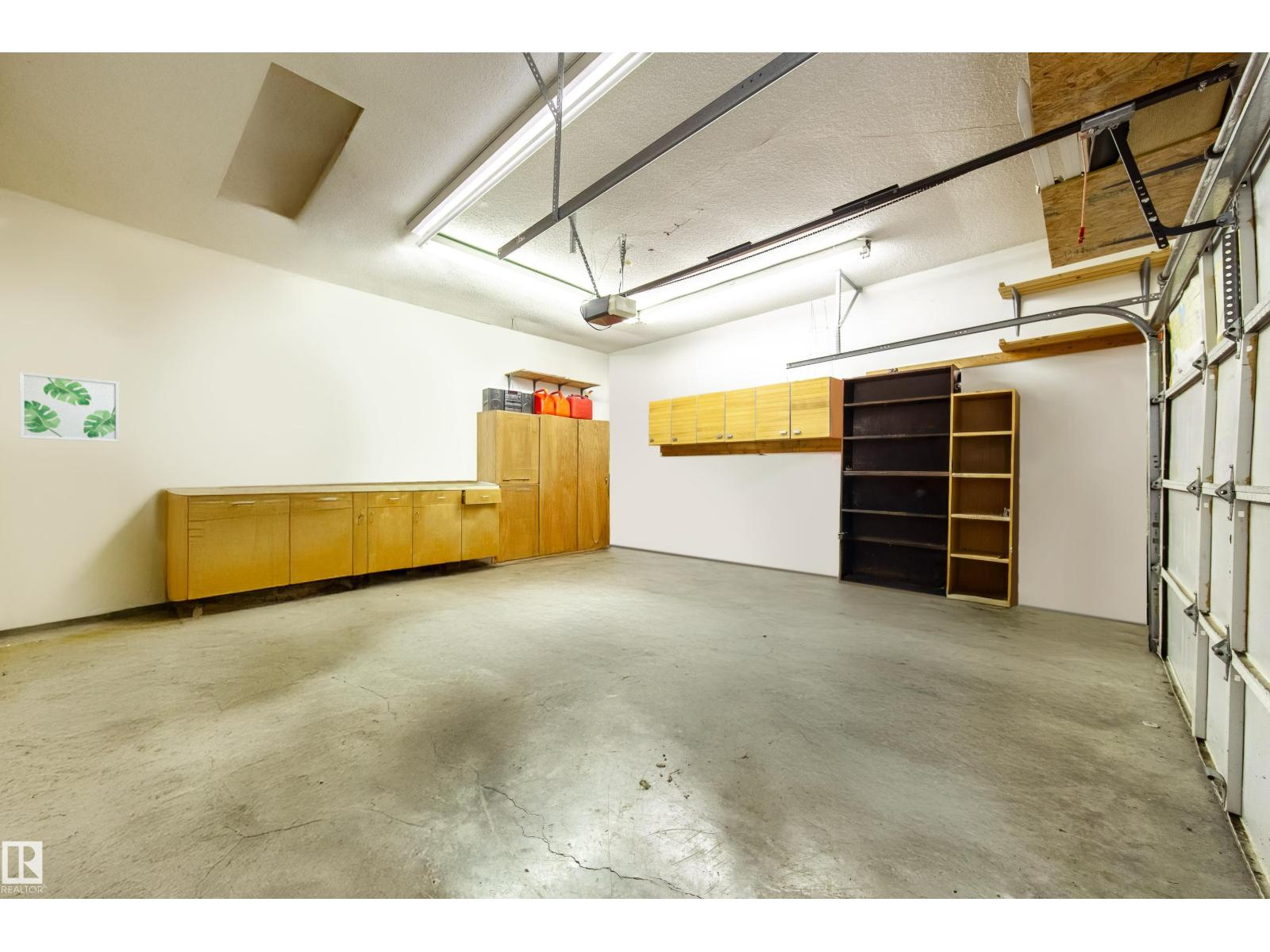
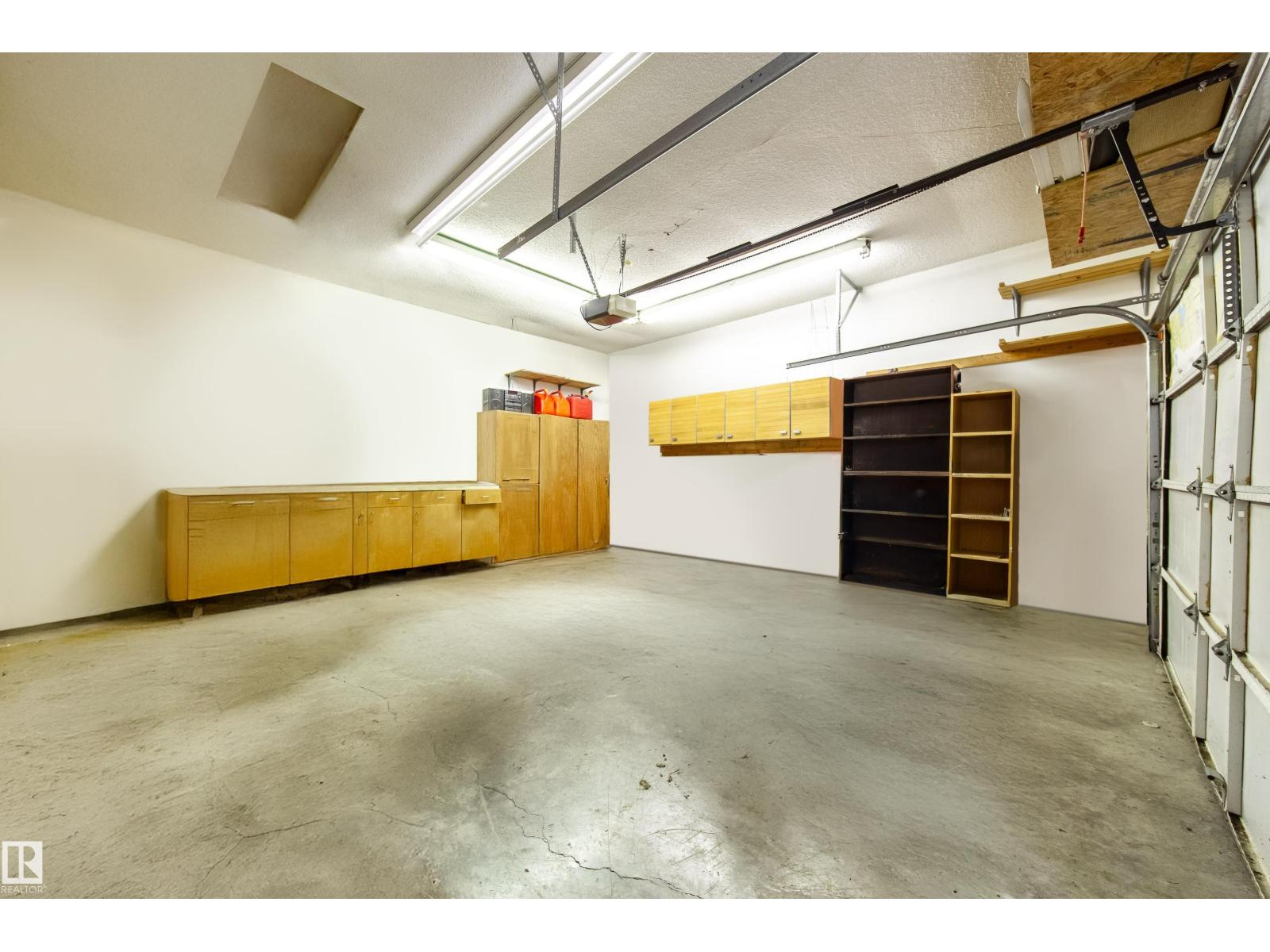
- wall art (71, 409)
